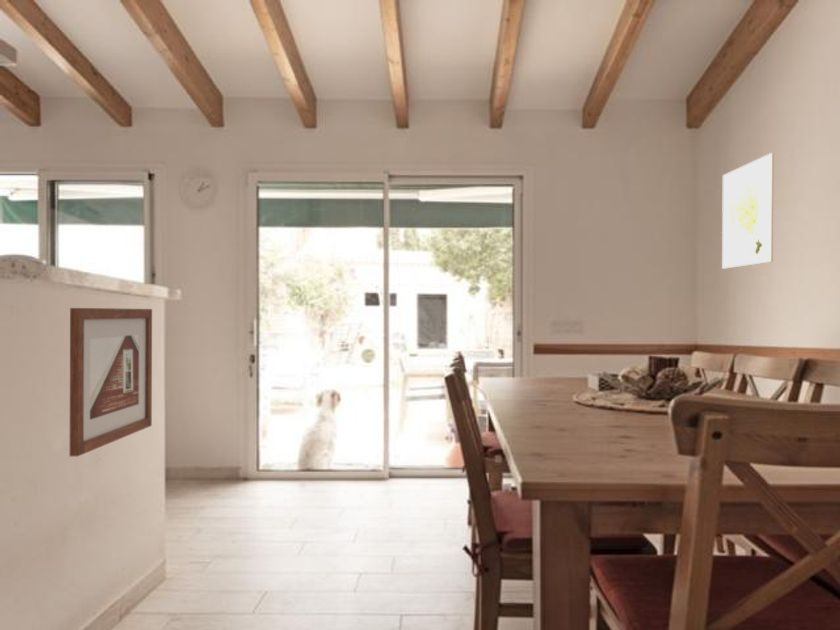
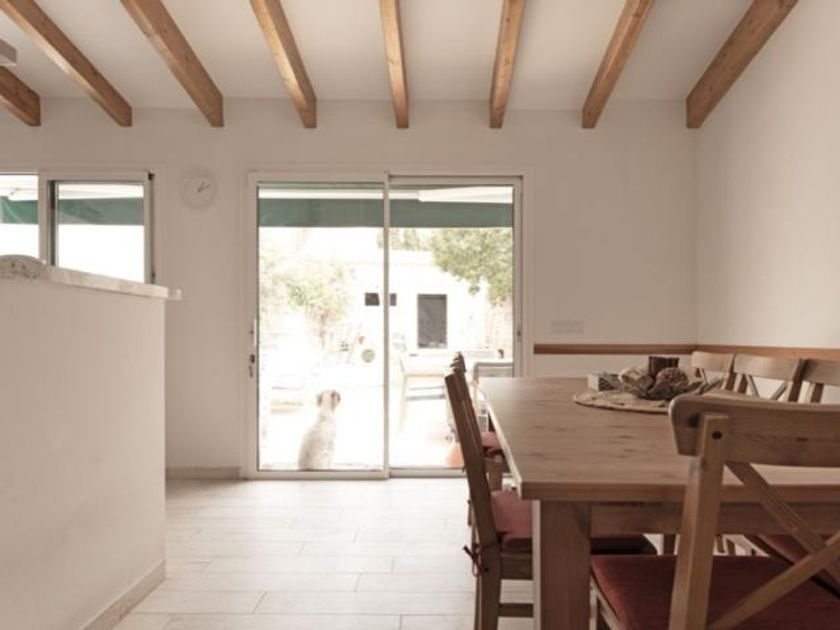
- wall art (745, 215)
- picture frame (115, 373)
